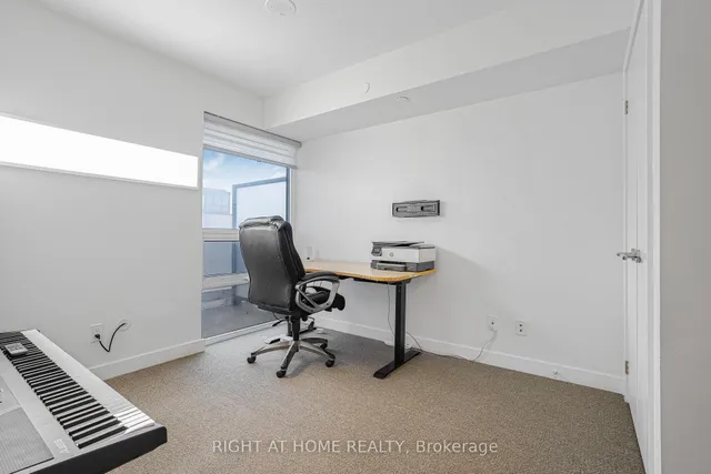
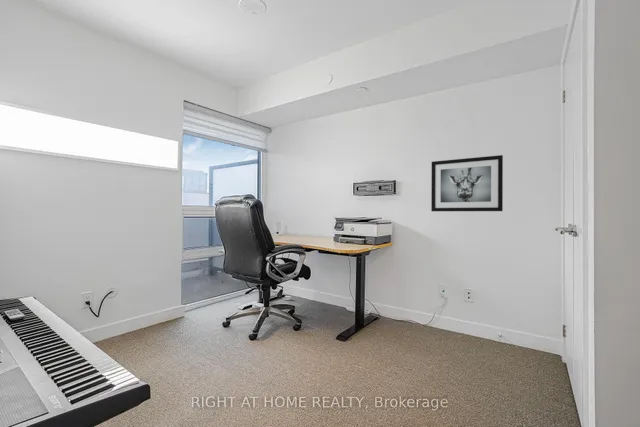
+ wall art (465, 185)
